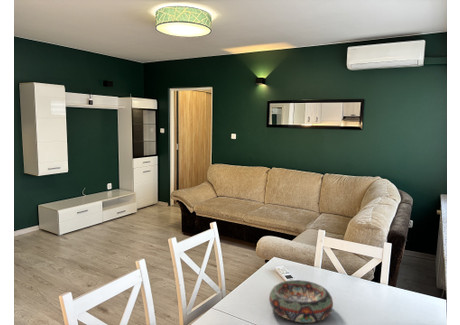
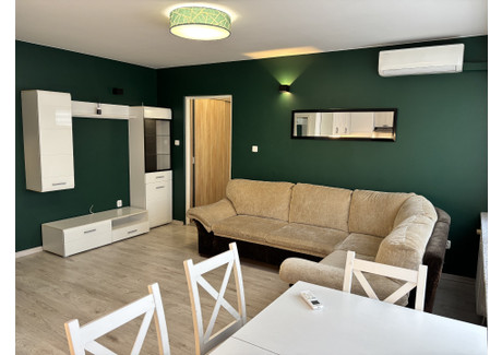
- decorative bowl (300, 300)
